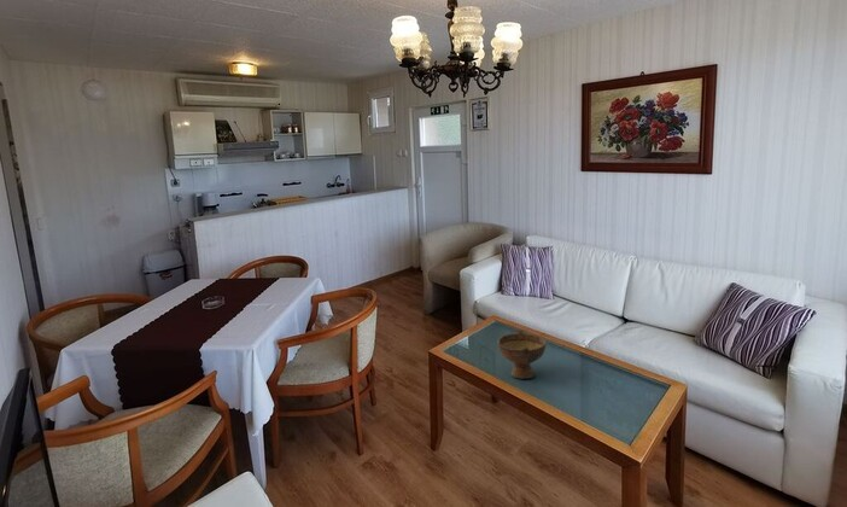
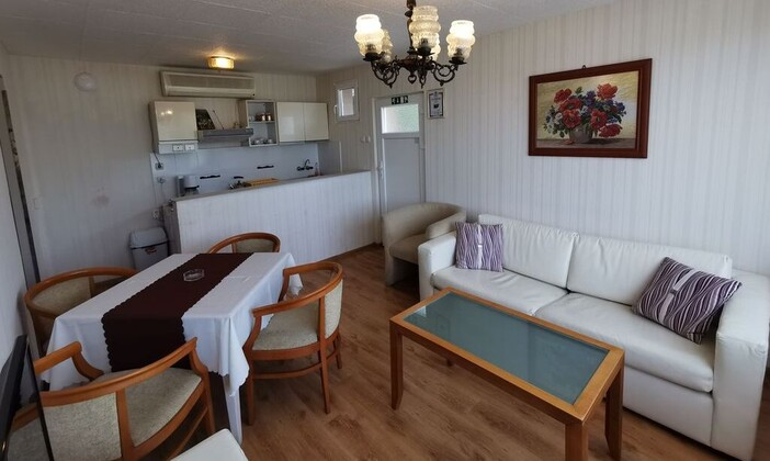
- bowl (521, 356)
